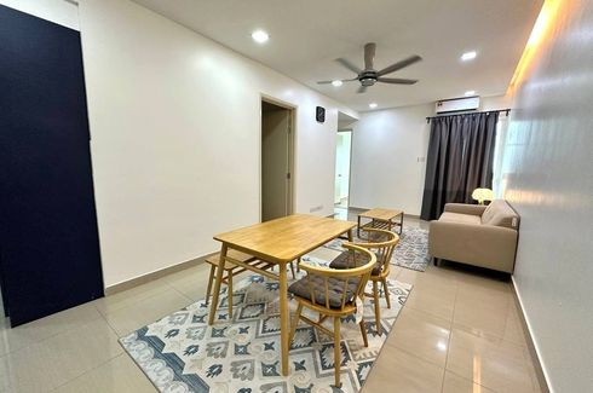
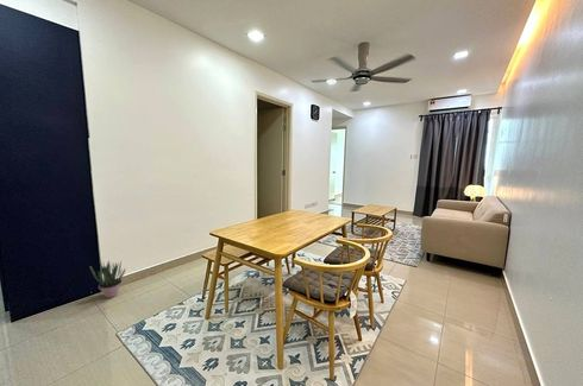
+ potted plant (108, 278)
